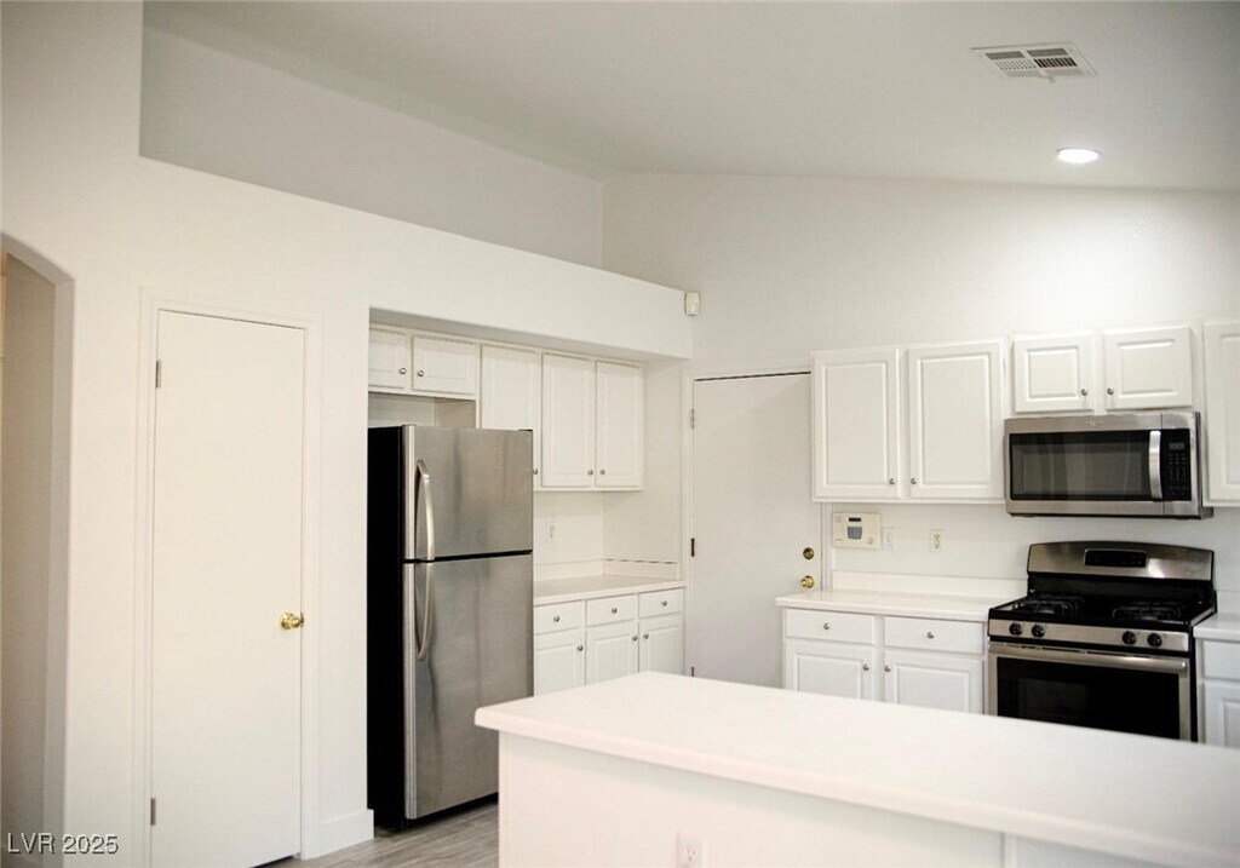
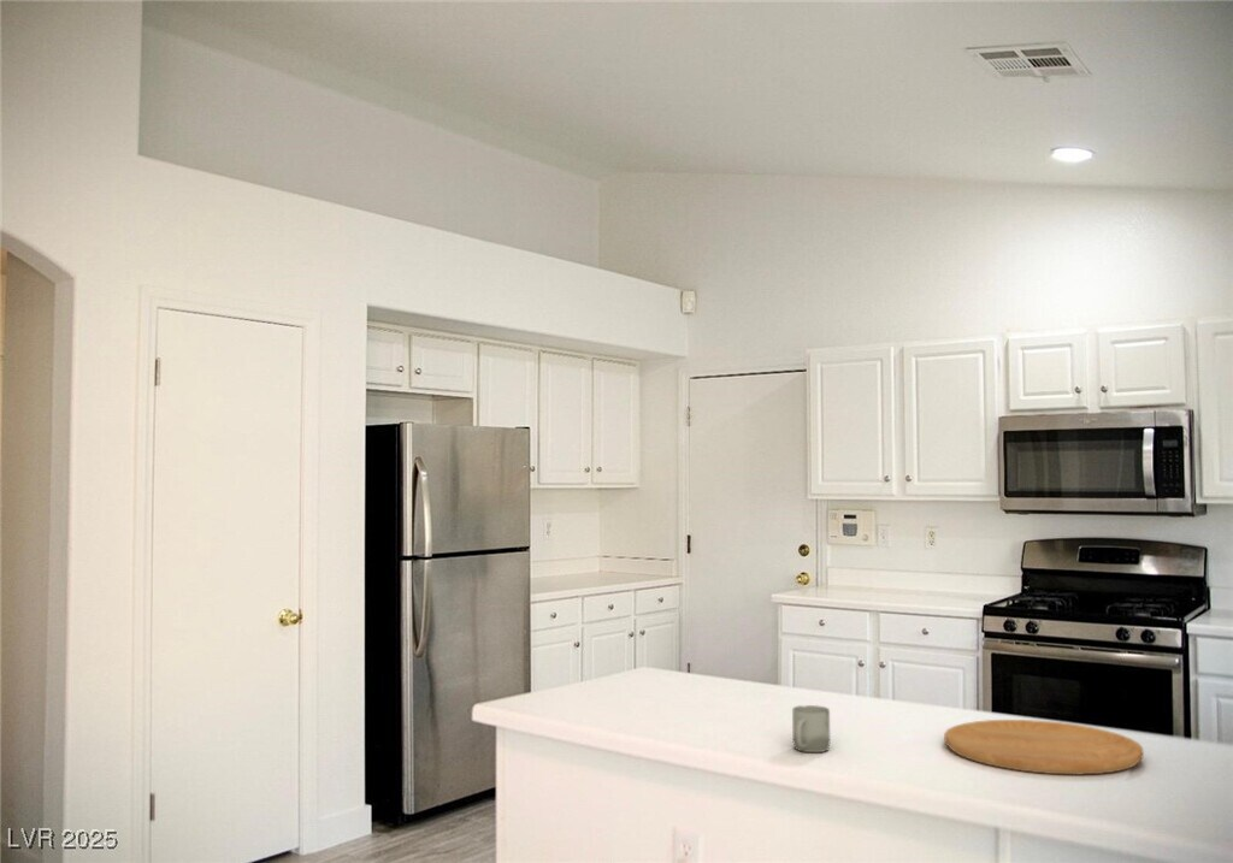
+ cup (808, 729)
+ cutting board (1040, 745)
